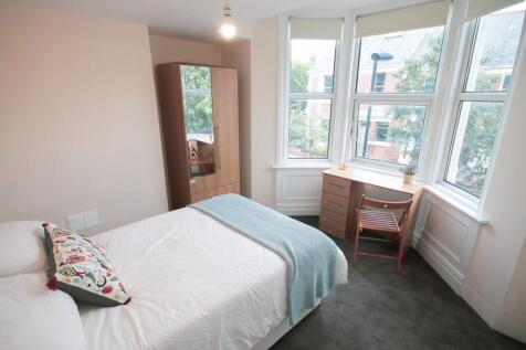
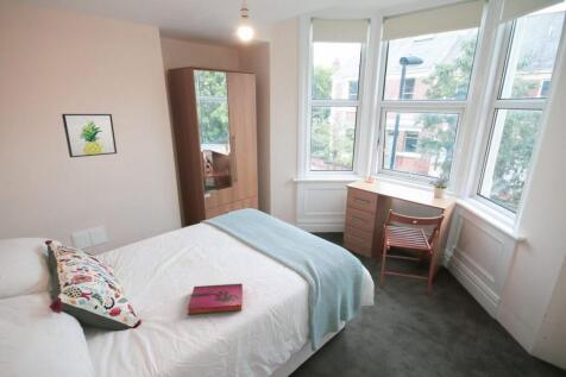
+ hardback book (216, 297)
+ wall art (90, 134)
